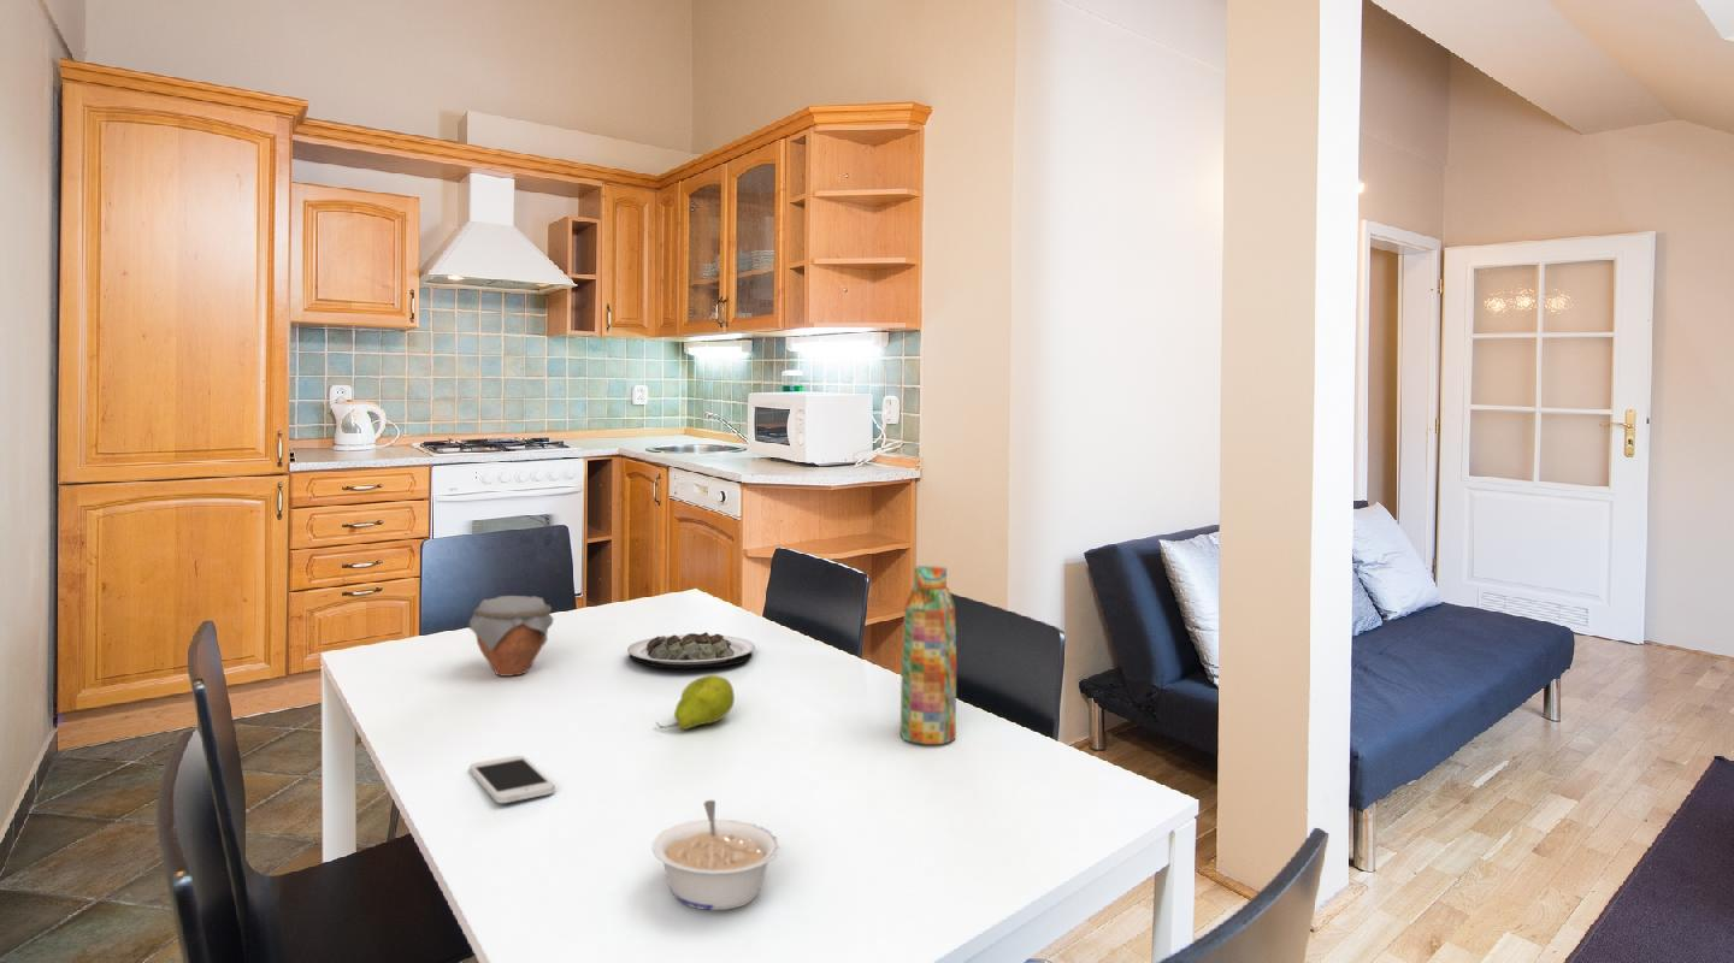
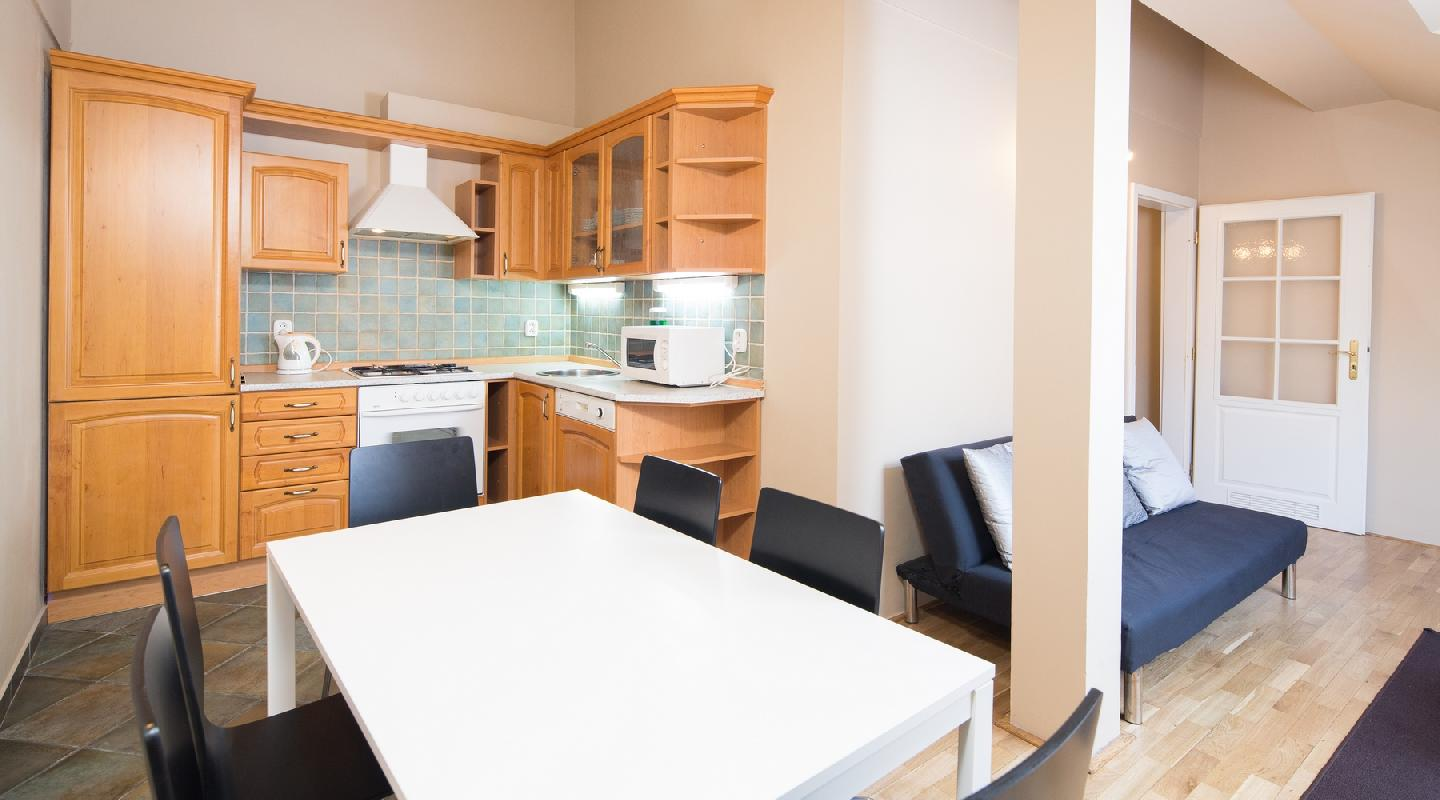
- water bottle (928, 651)
- jar (511, 634)
- smartphone (511, 778)
- legume (712, 859)
- plate (691, 646)
- fruit (697, 699)
